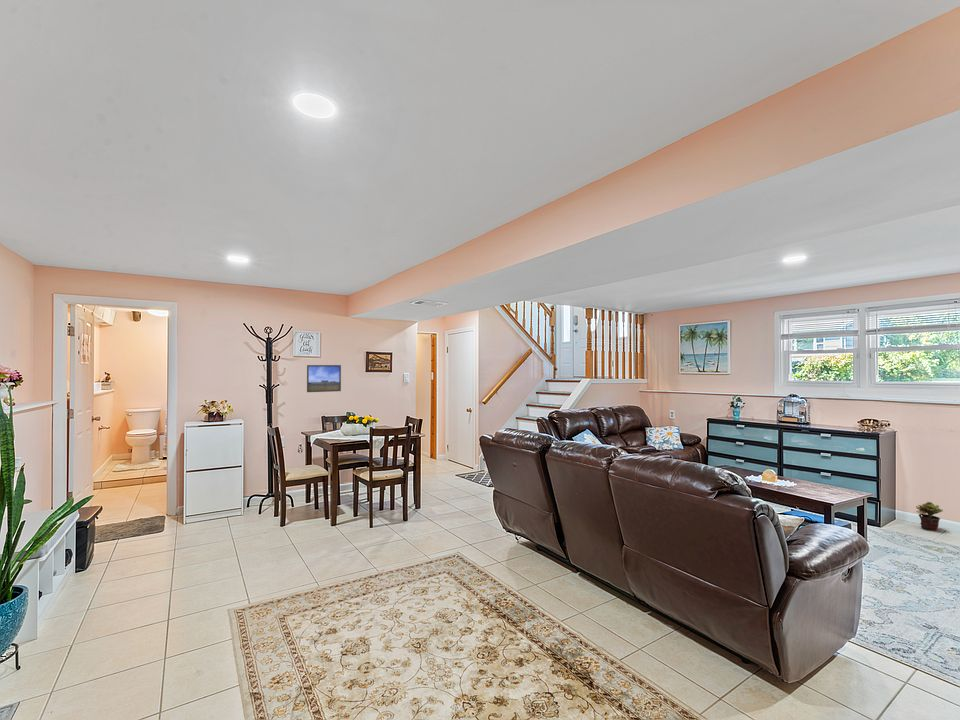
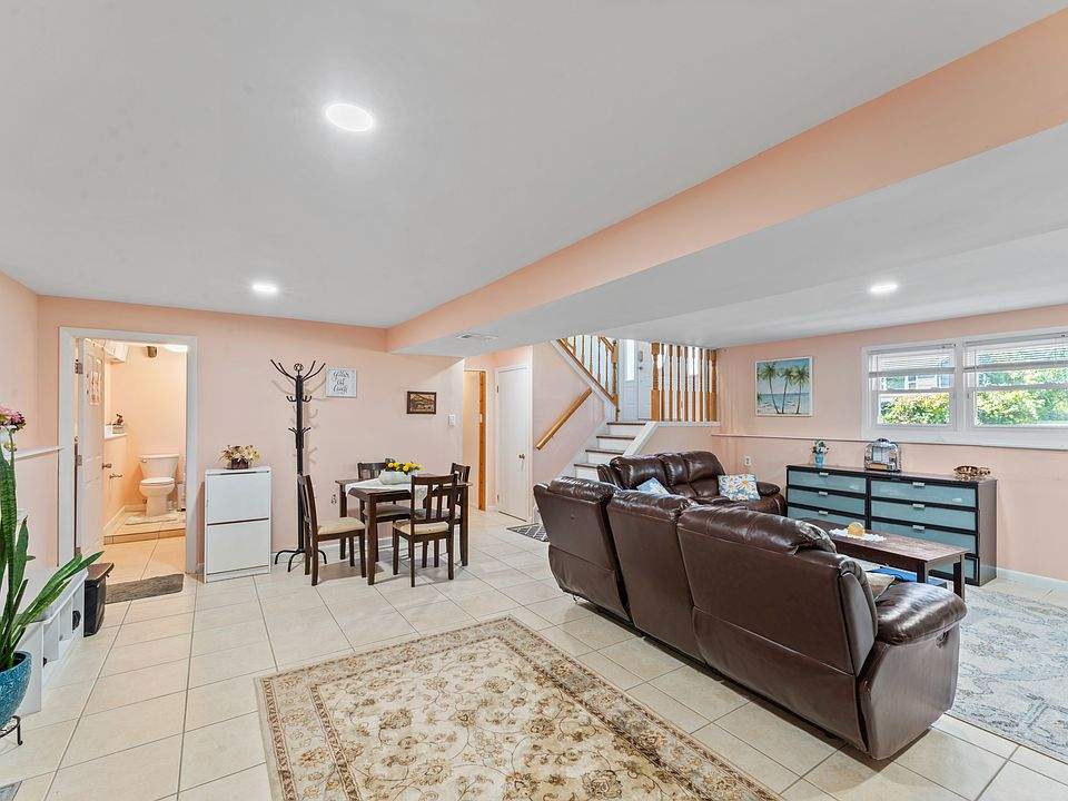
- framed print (324, 378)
- potted plant (929, 514)
